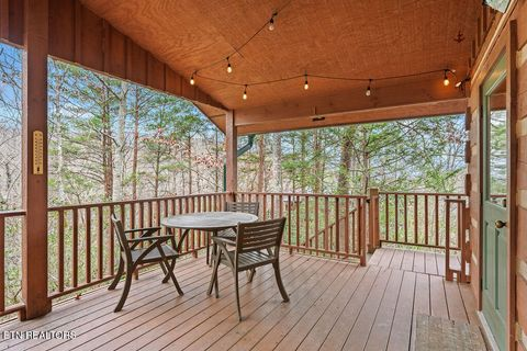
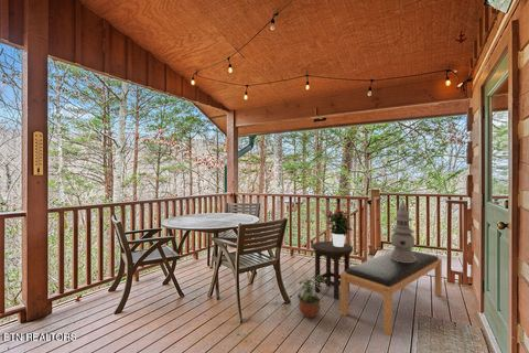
+ potted flower (338, 226)
+ stool (330, 268)
+ potted plant (312, 293)
+ bench (395, 281)
+ lantern (402, 228)
